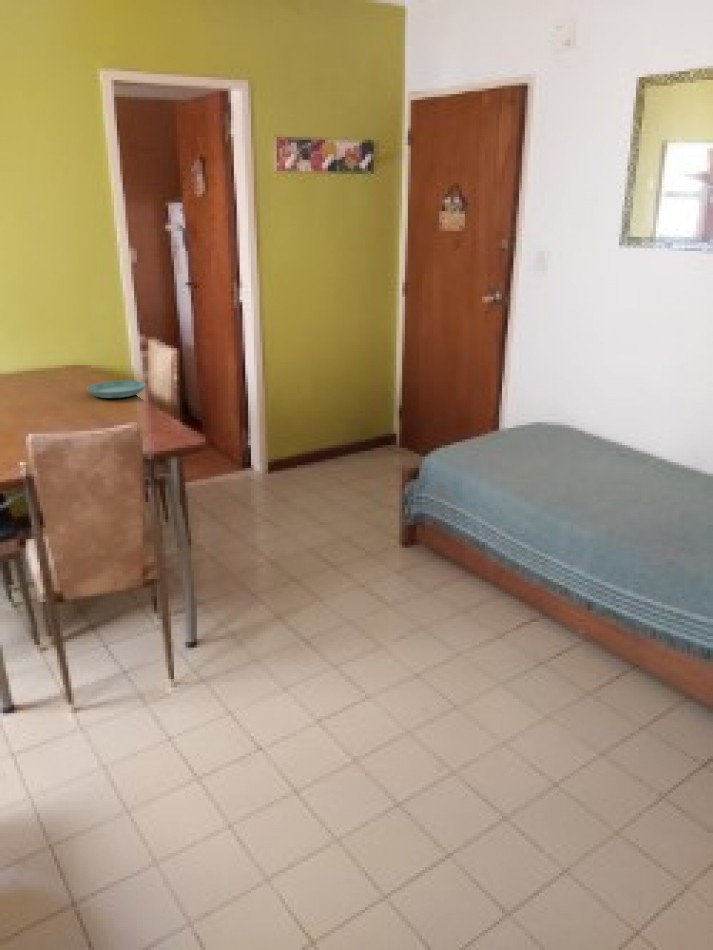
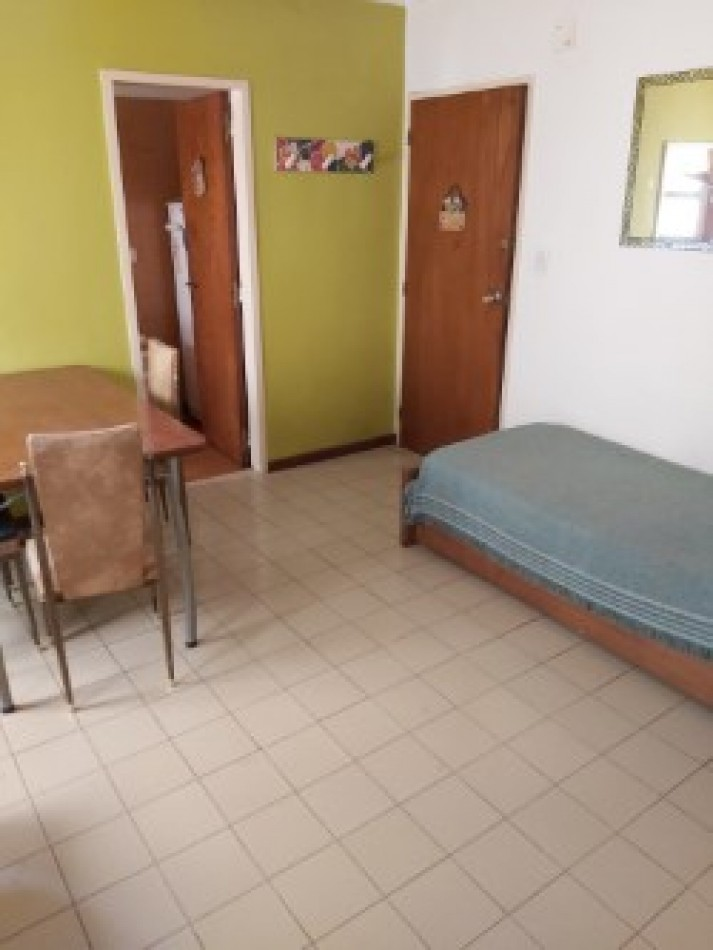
- saucer (117, 389)
